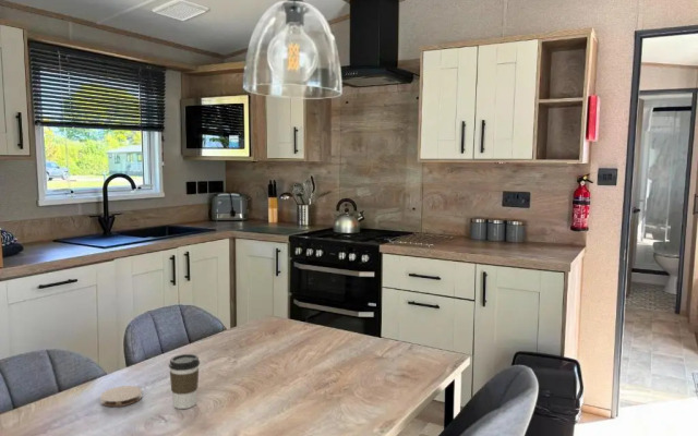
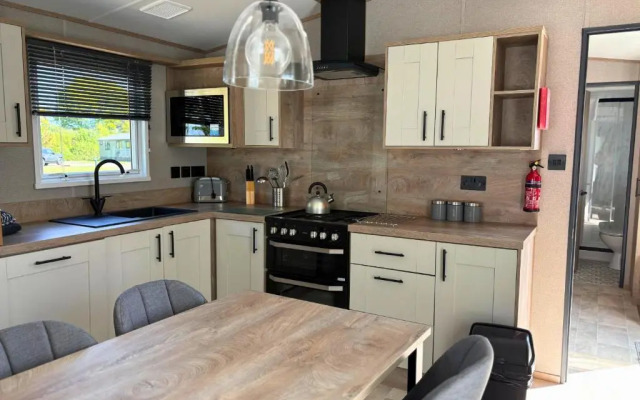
- coaster (121, 396)
- coffee cup (184, 380)
